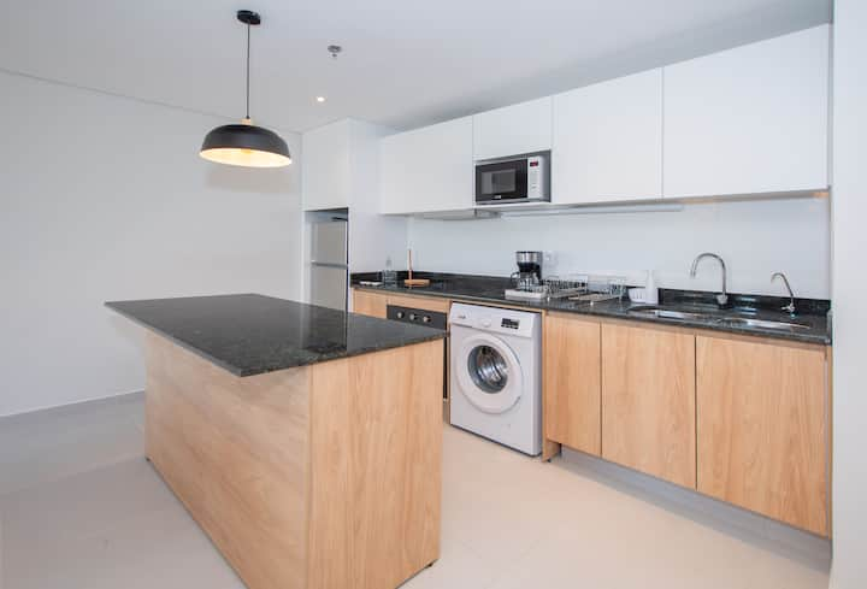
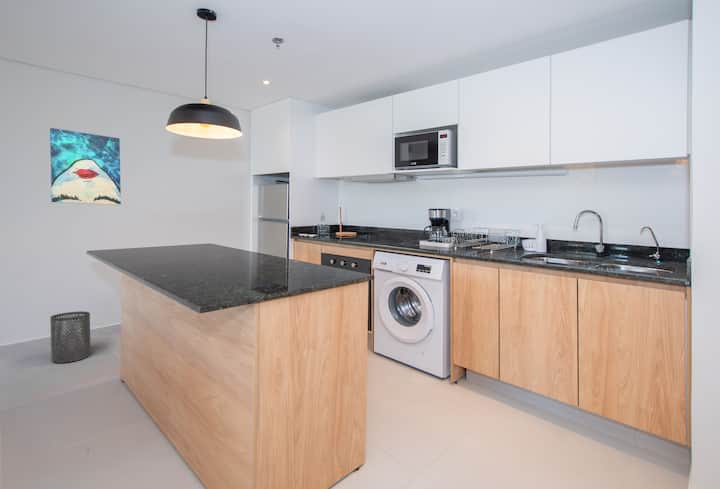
+ trash can (71, 336)
+ wall art (87, 168)
